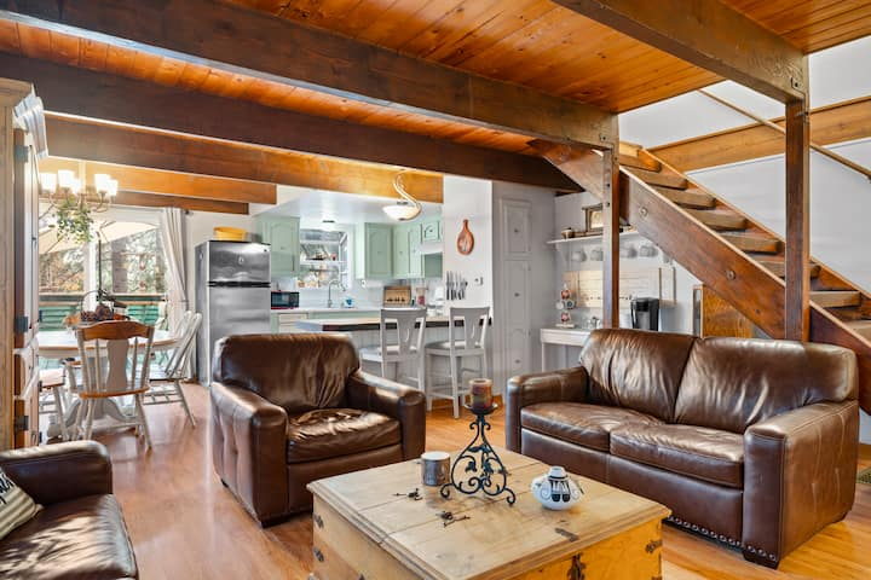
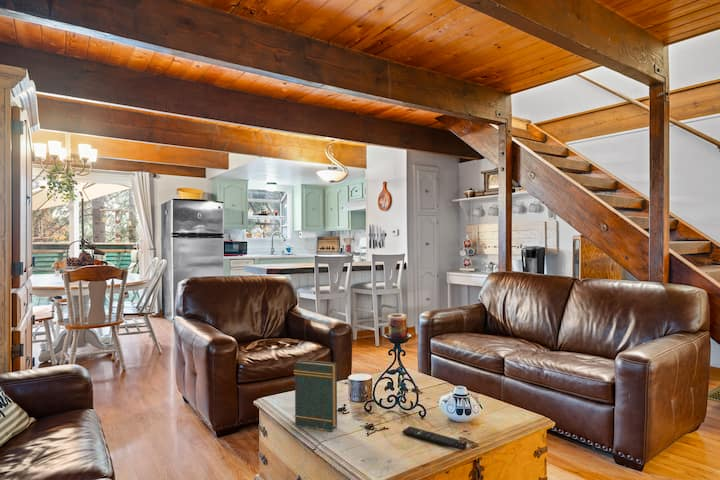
+ remote control (434, 438)
+ book (315, 394)
